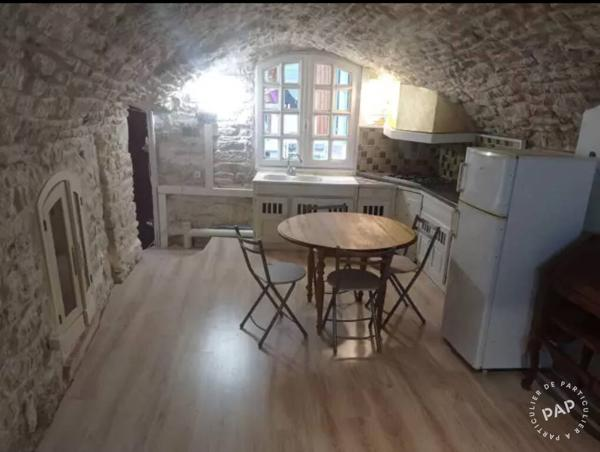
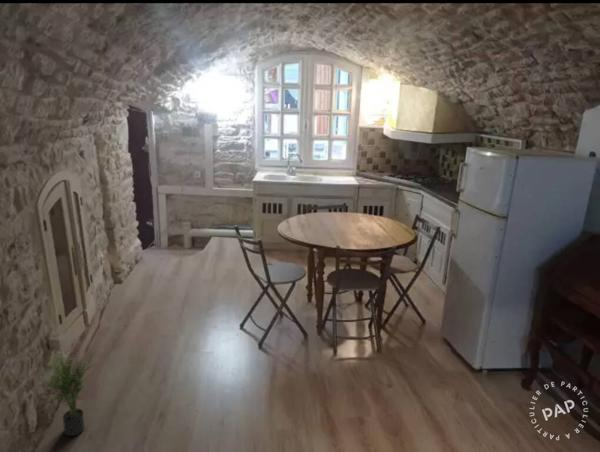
+ potted plant (69, 393)
